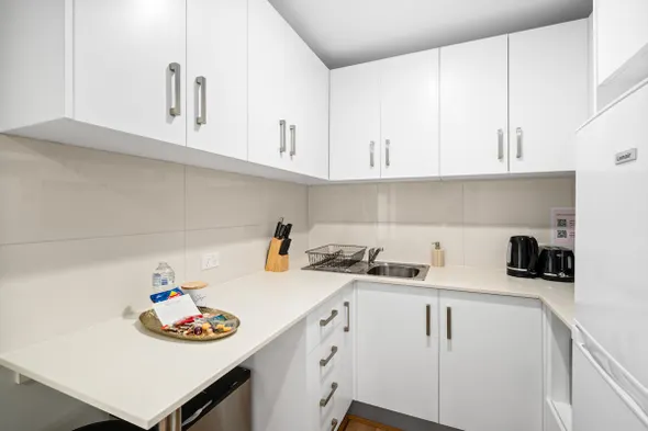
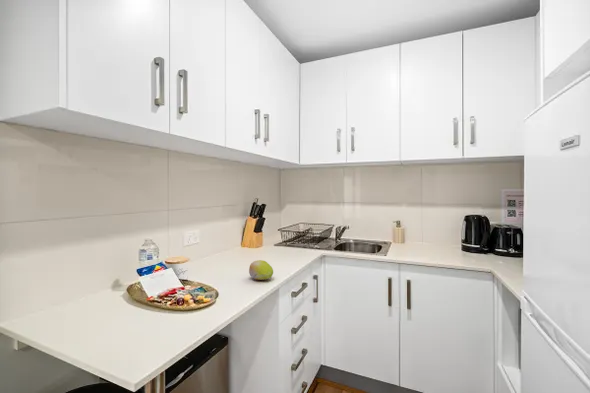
+ fruit (261, 269)
